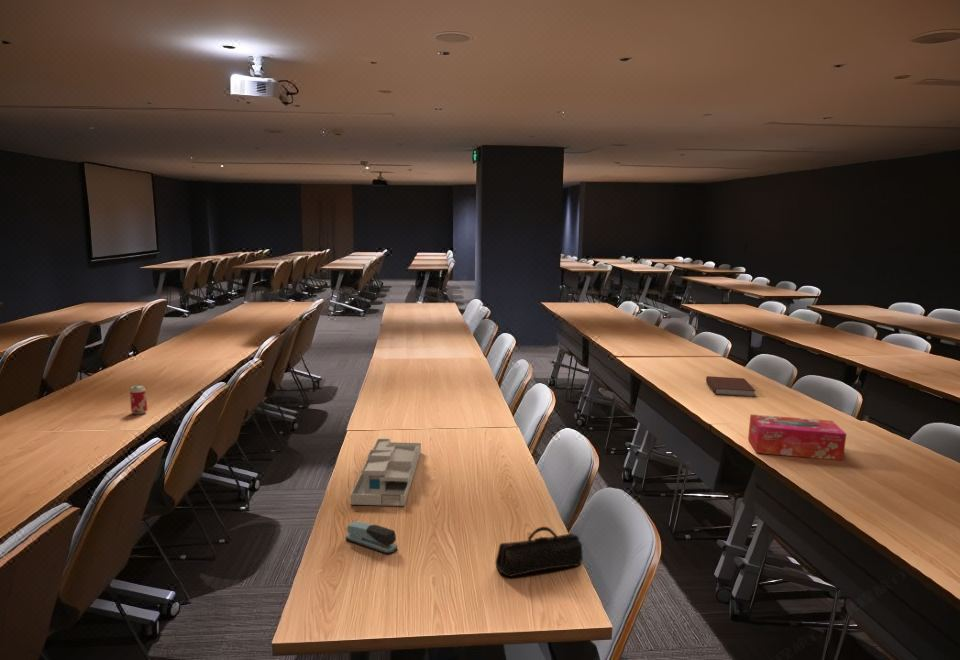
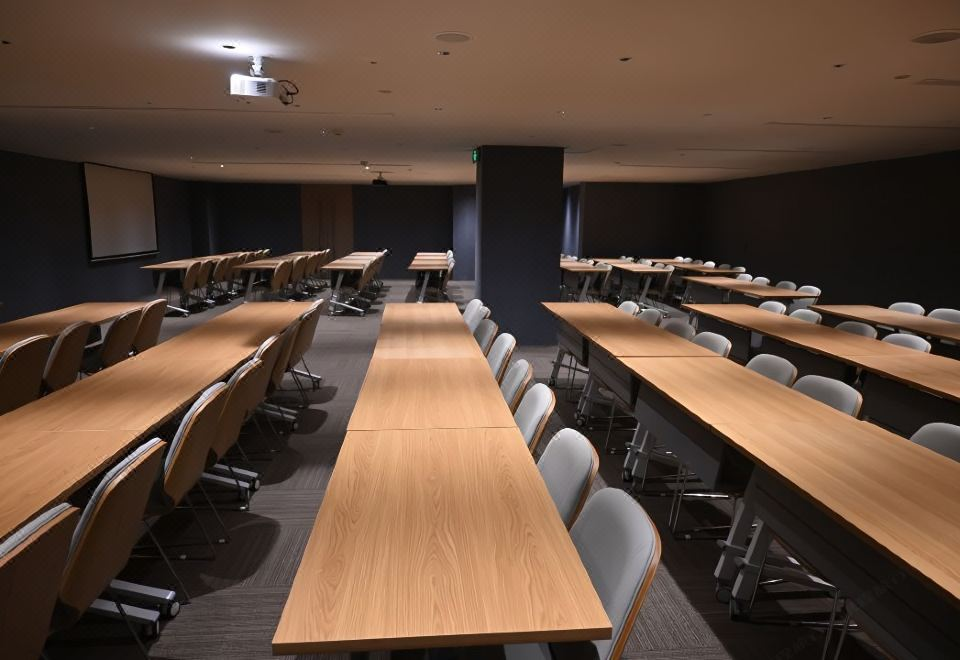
- pencil case (540, 547)
- stapler (371, 534)
- beverage can (138, 399)
- desk organizer (389, 463)
- tissue box (794, 436)
- notebook (729, 386)
